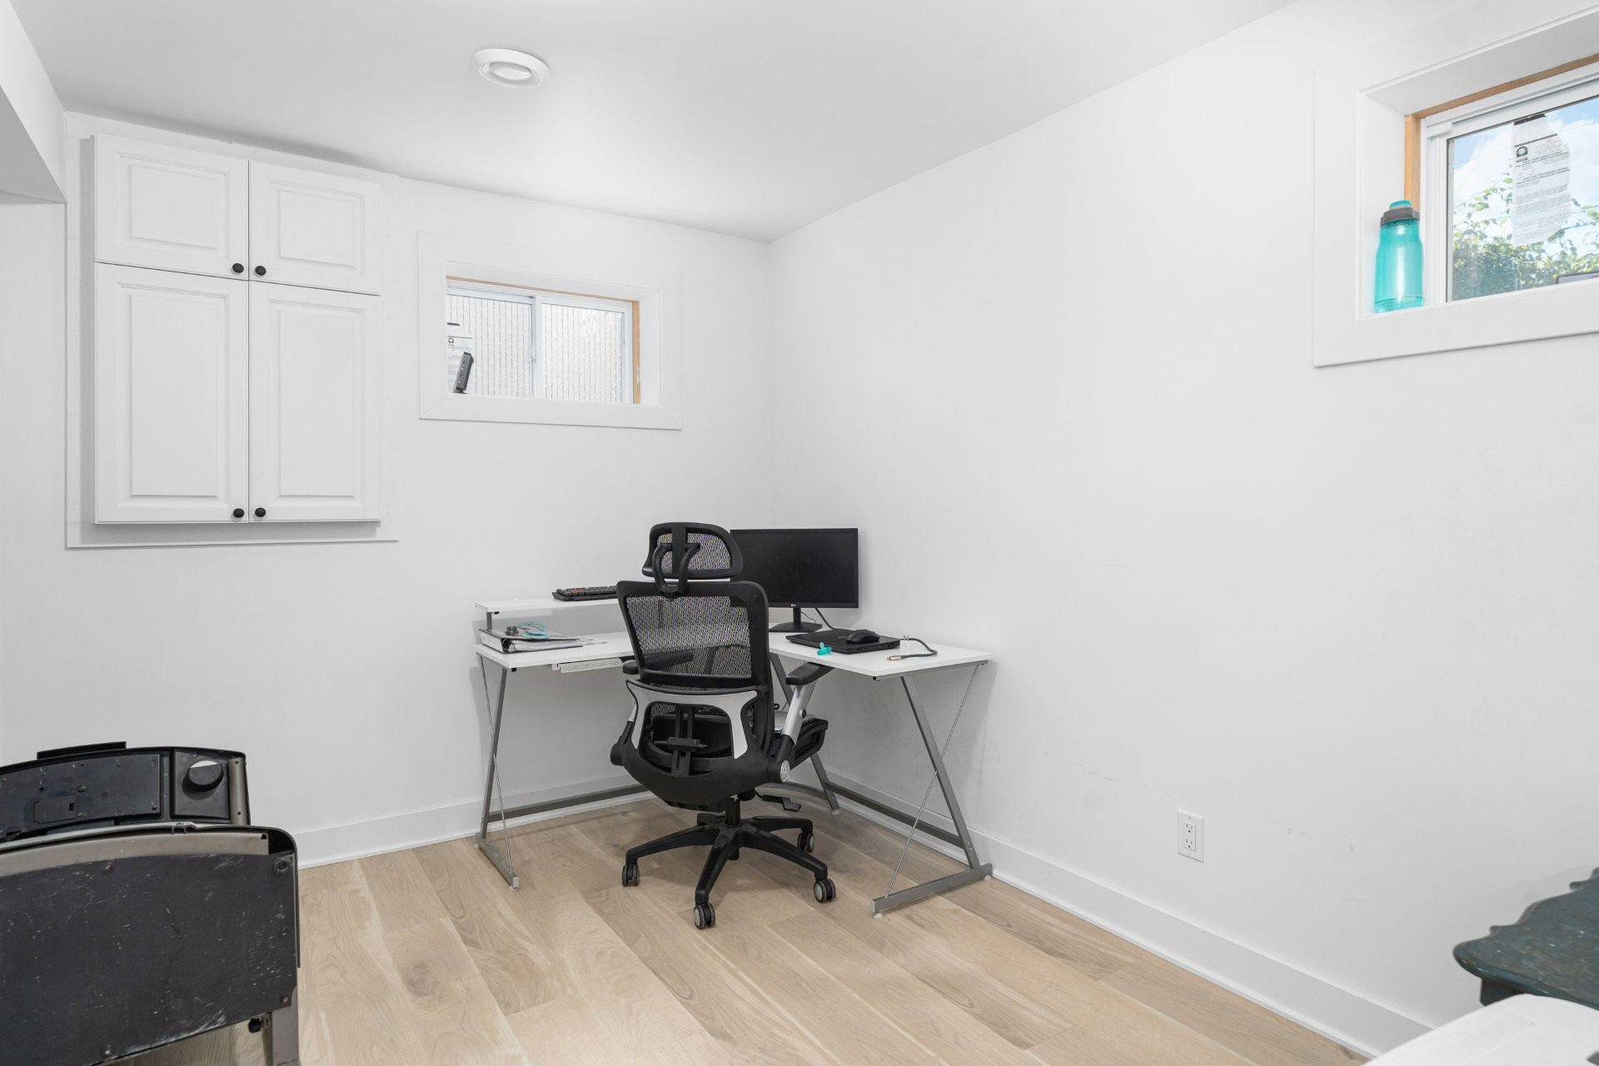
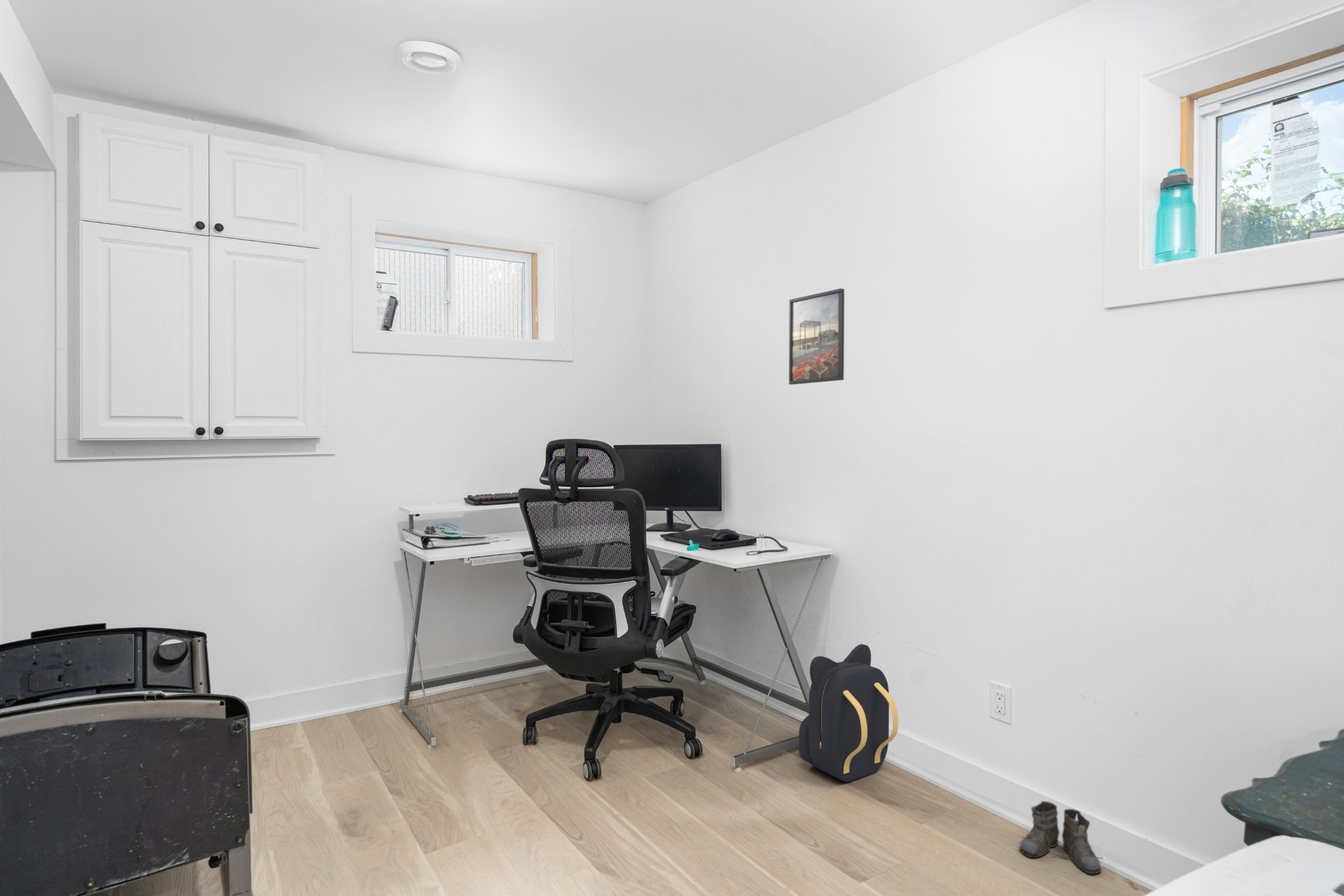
+ boots (1057, 833)
+ backpack (851, 713)
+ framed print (816, 338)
